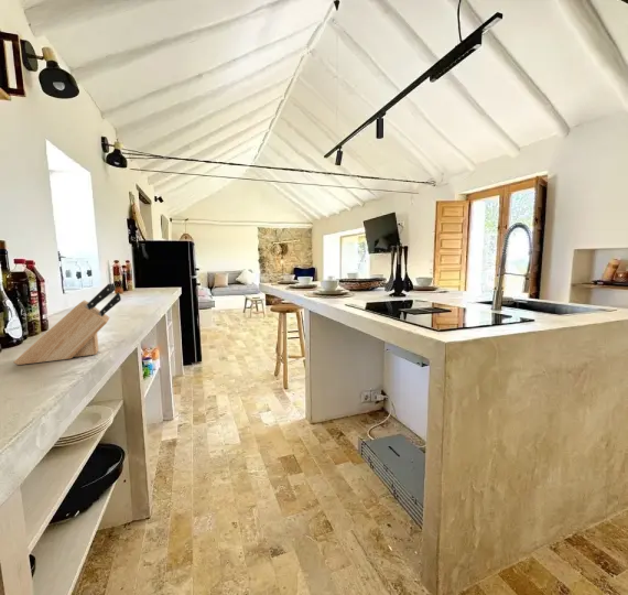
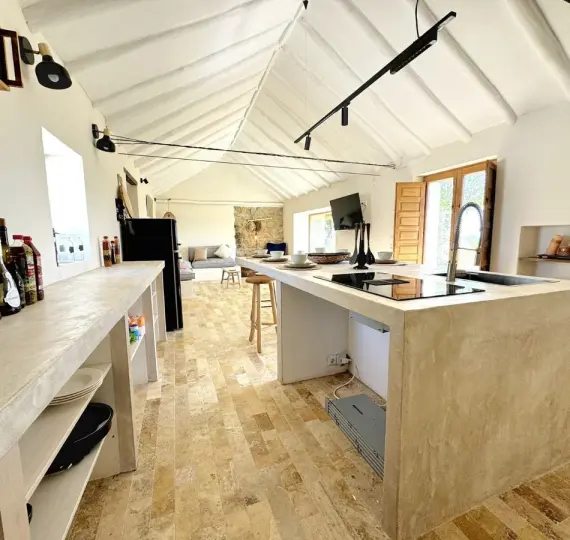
- knife block (72, 320)
